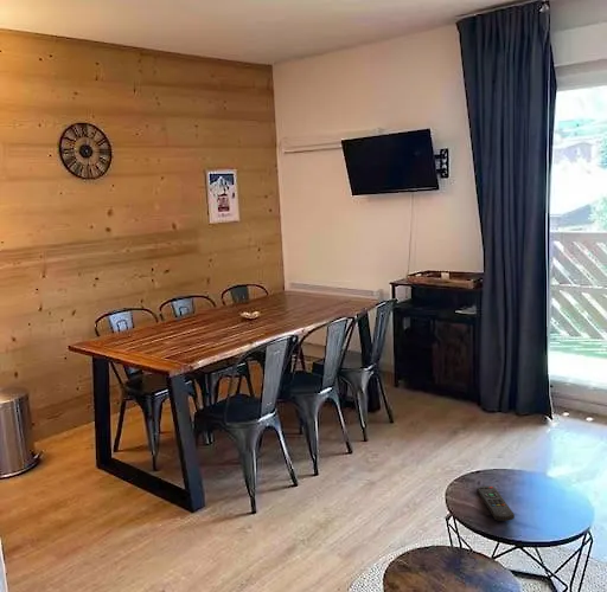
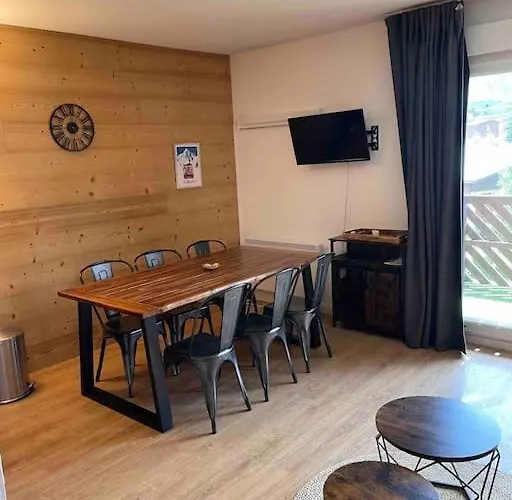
- remote control (494, 502)
